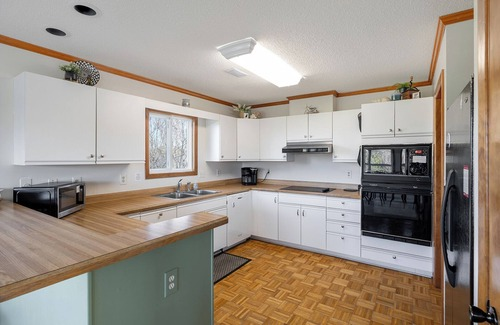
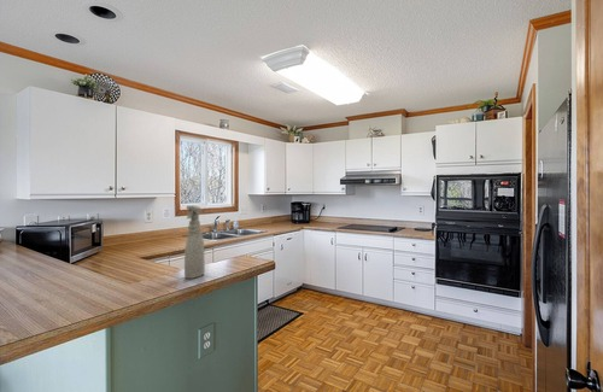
+ spray bottle (194, 240)
